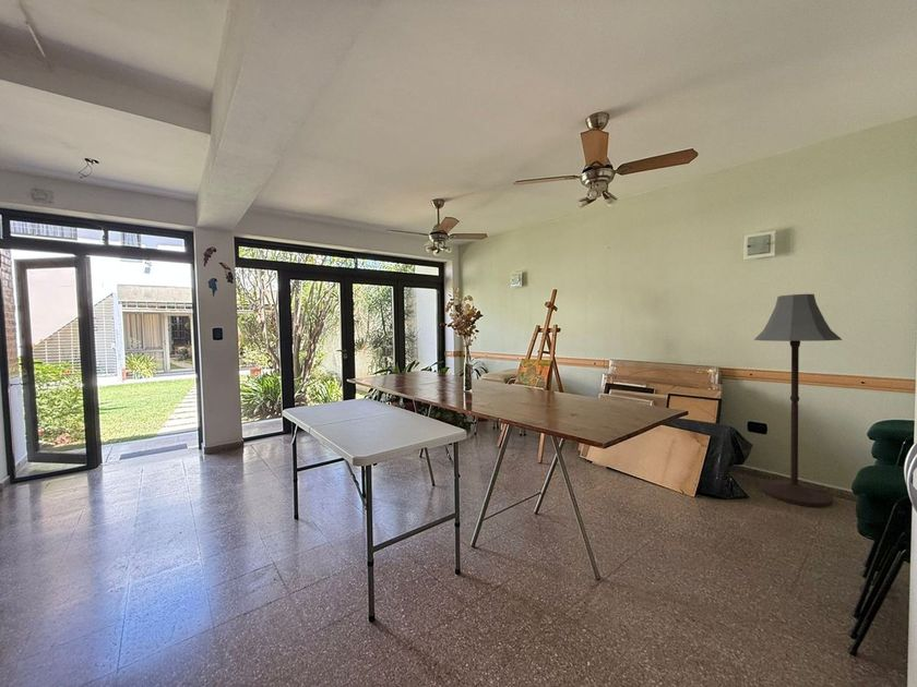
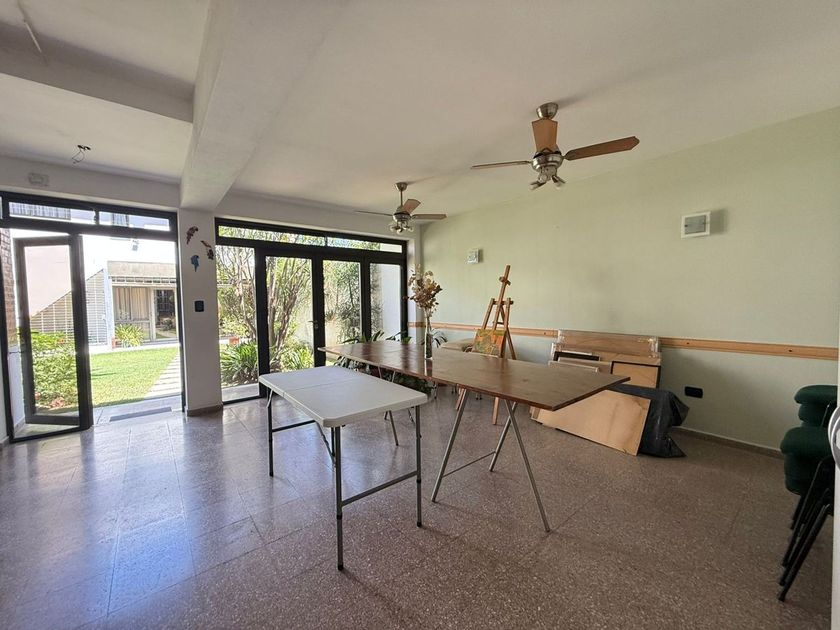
- floor lamp (795, 395)
